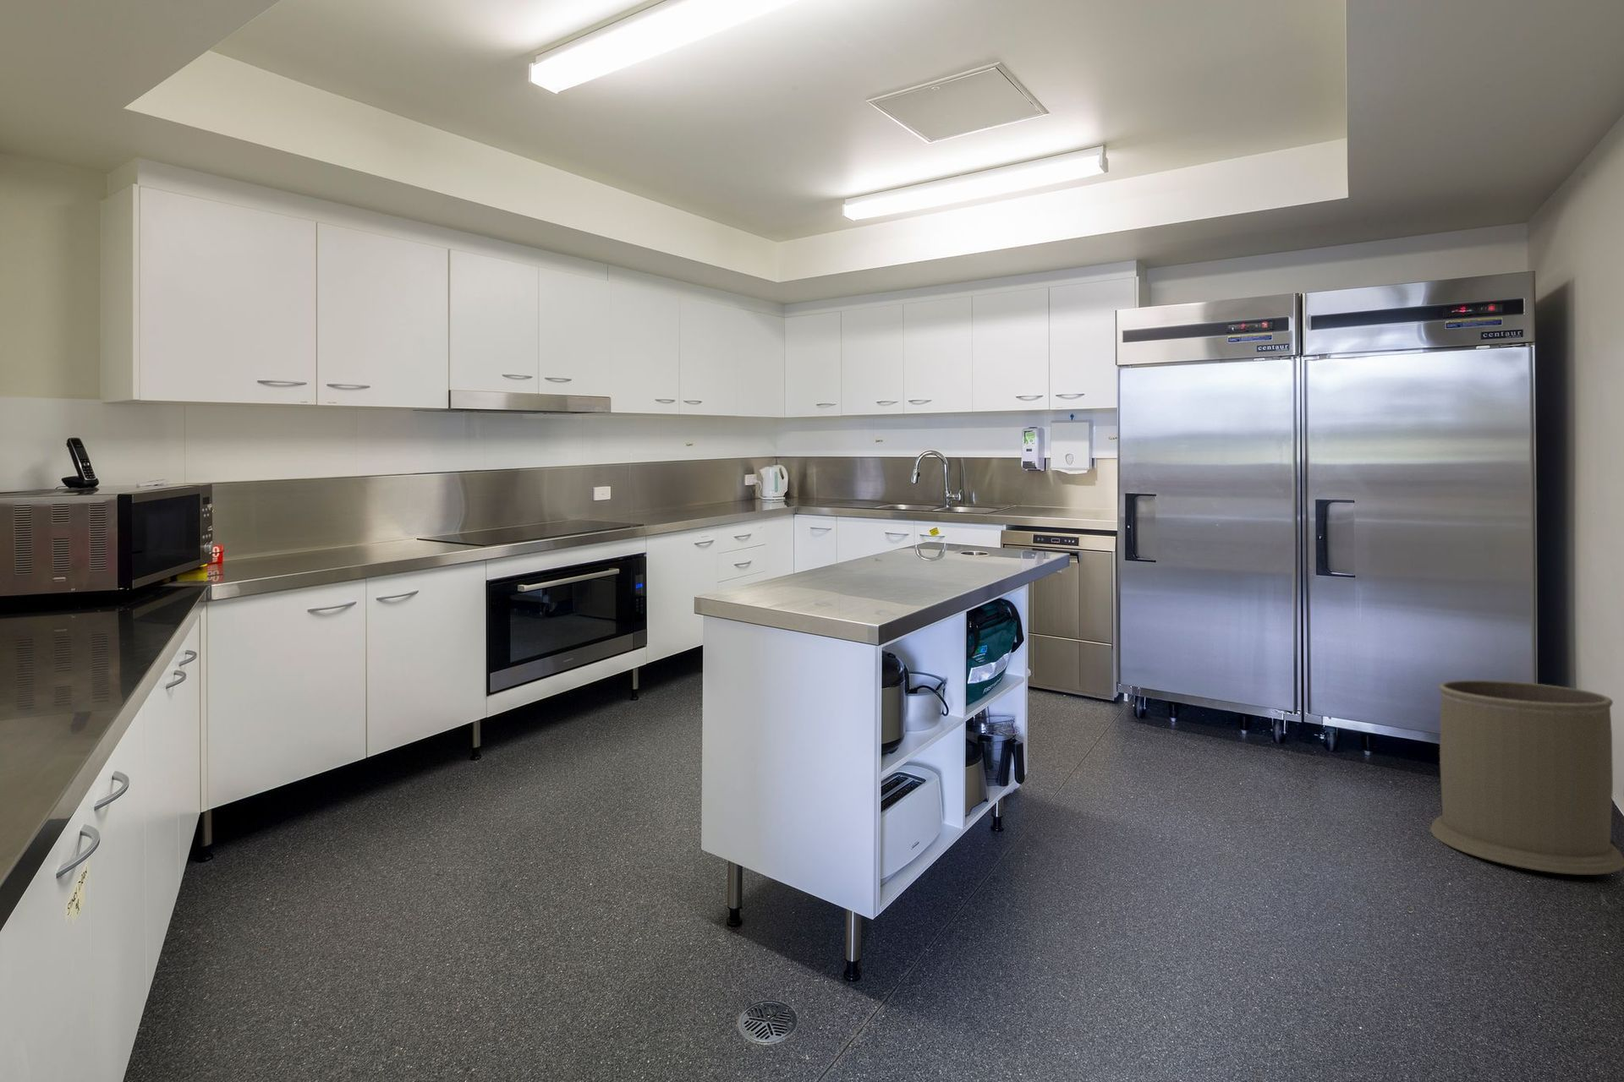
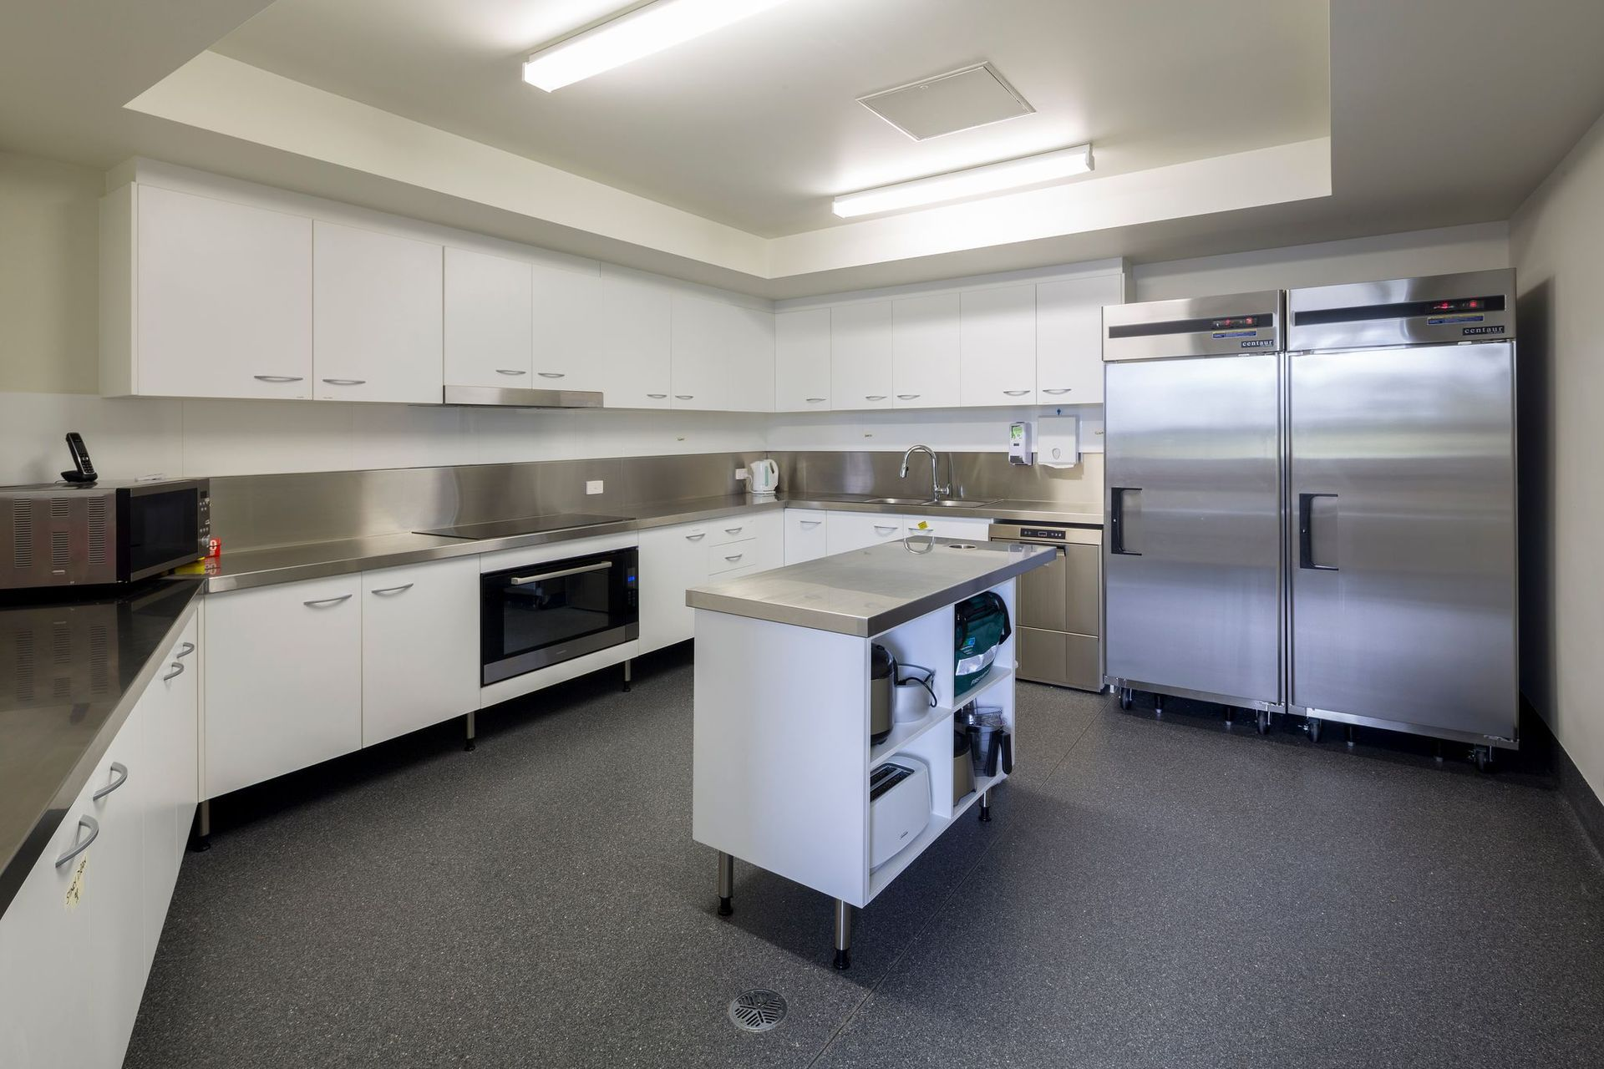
- trash can (1521, 768)
